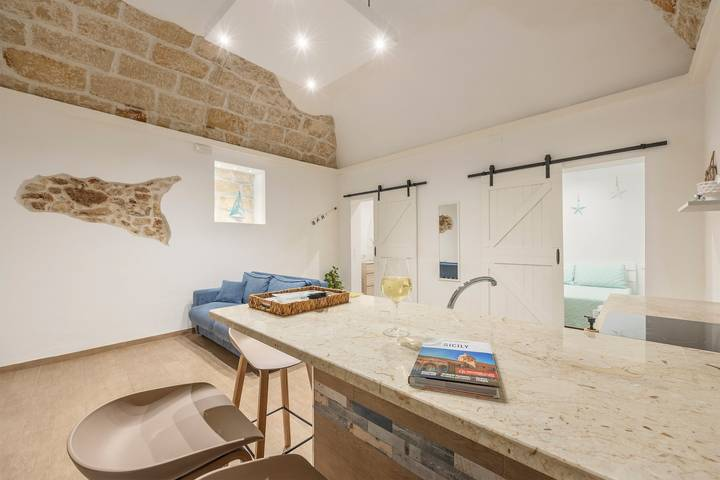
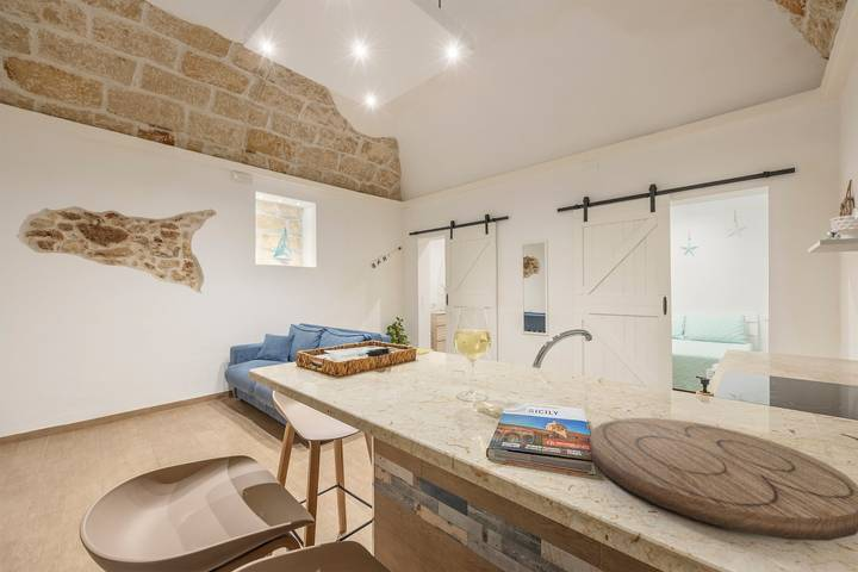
+ cutting board (703, 461)
